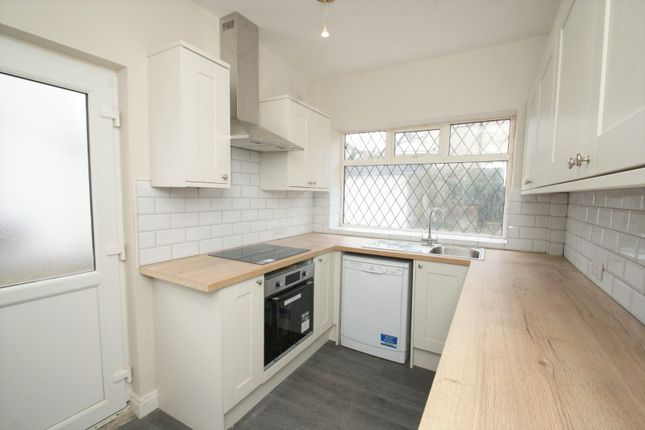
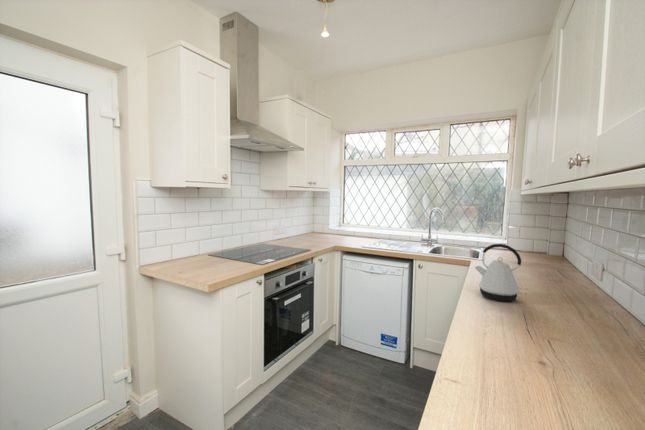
+ kettle (498, 270)
